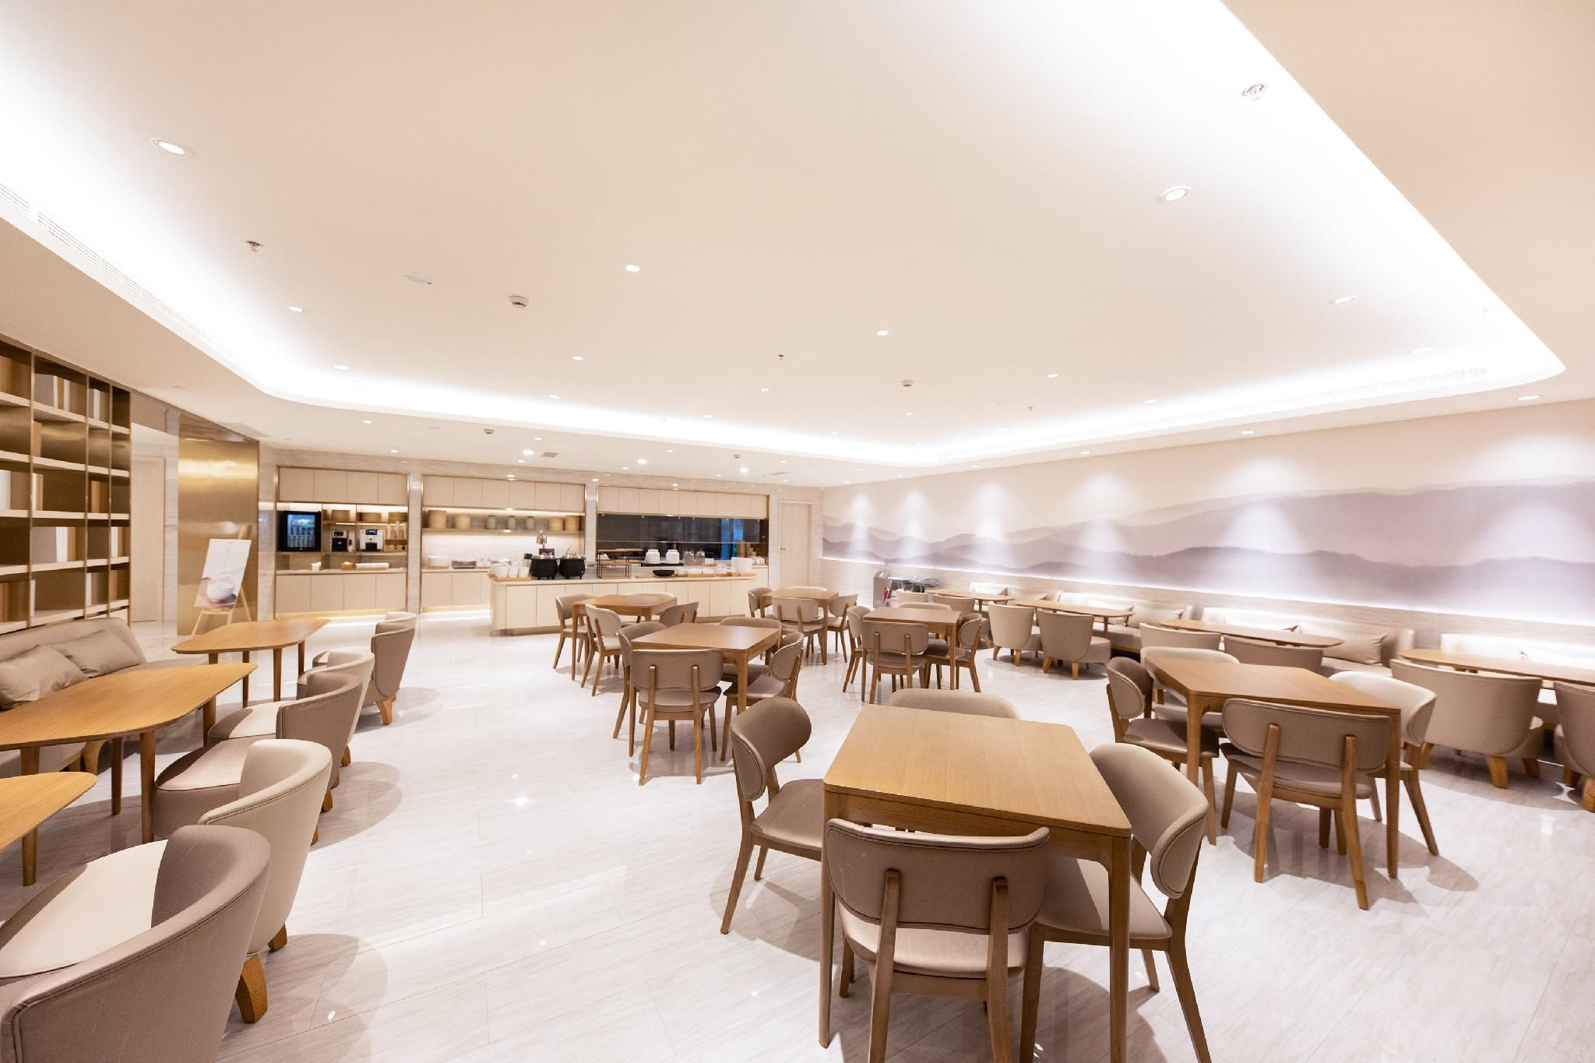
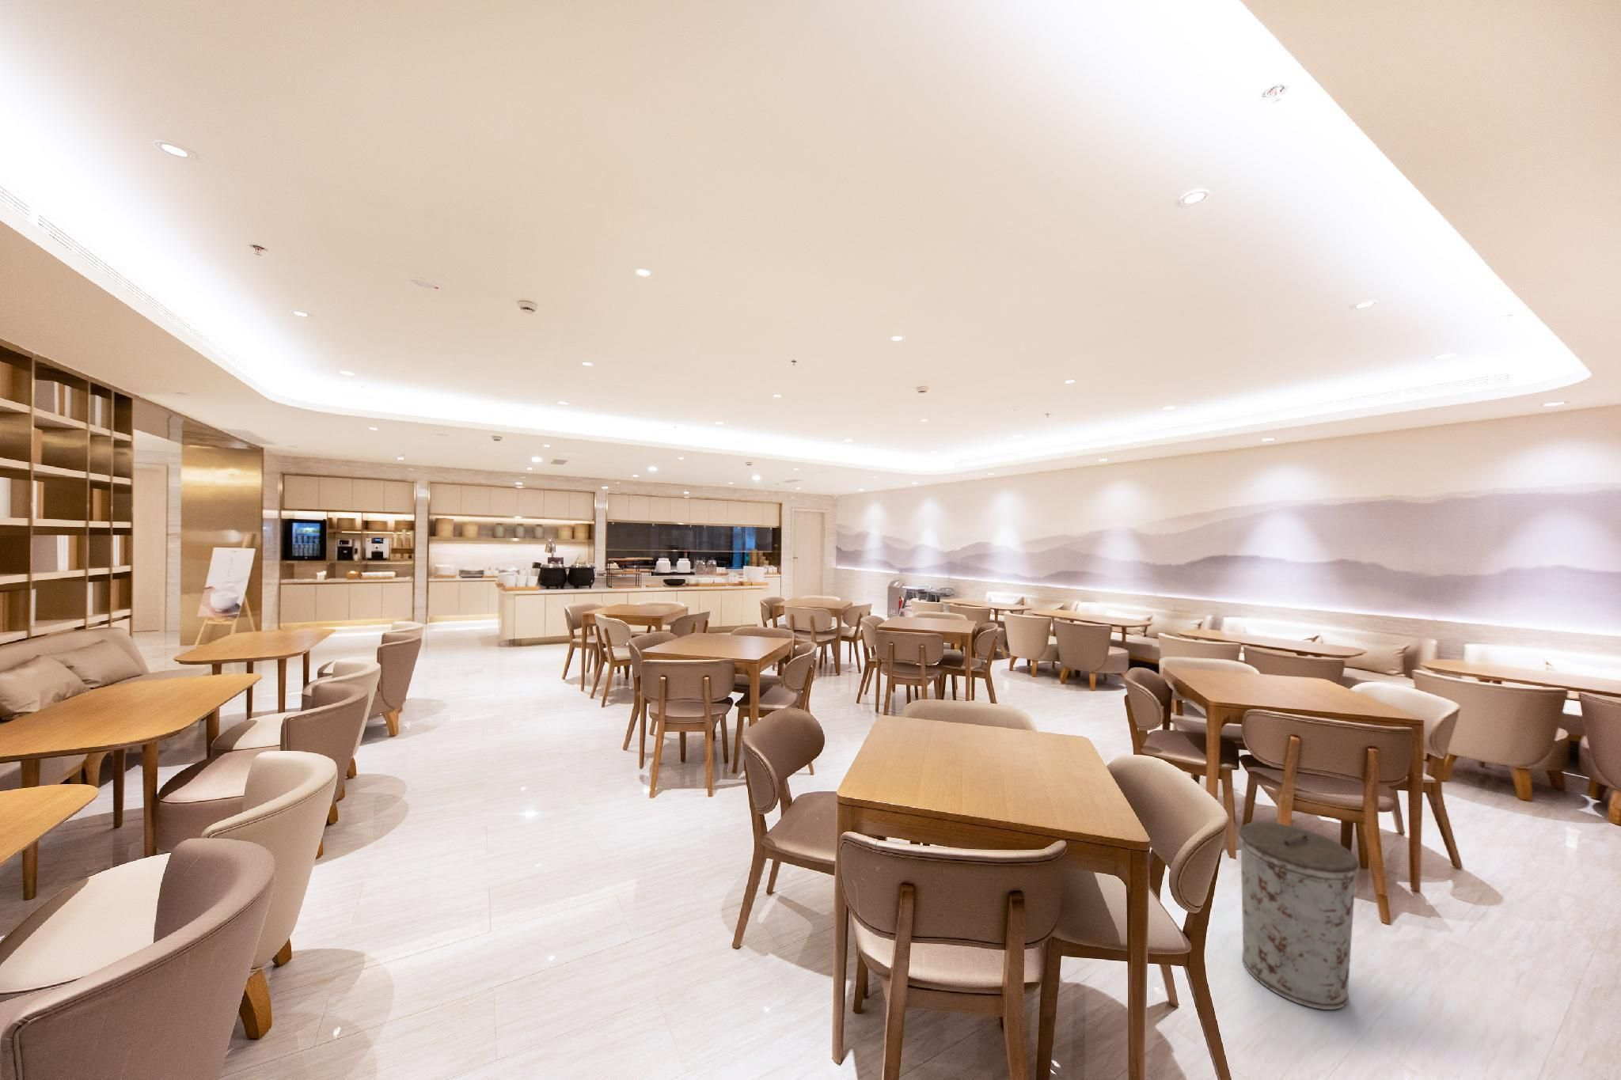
+ trash can (1294, 906)
